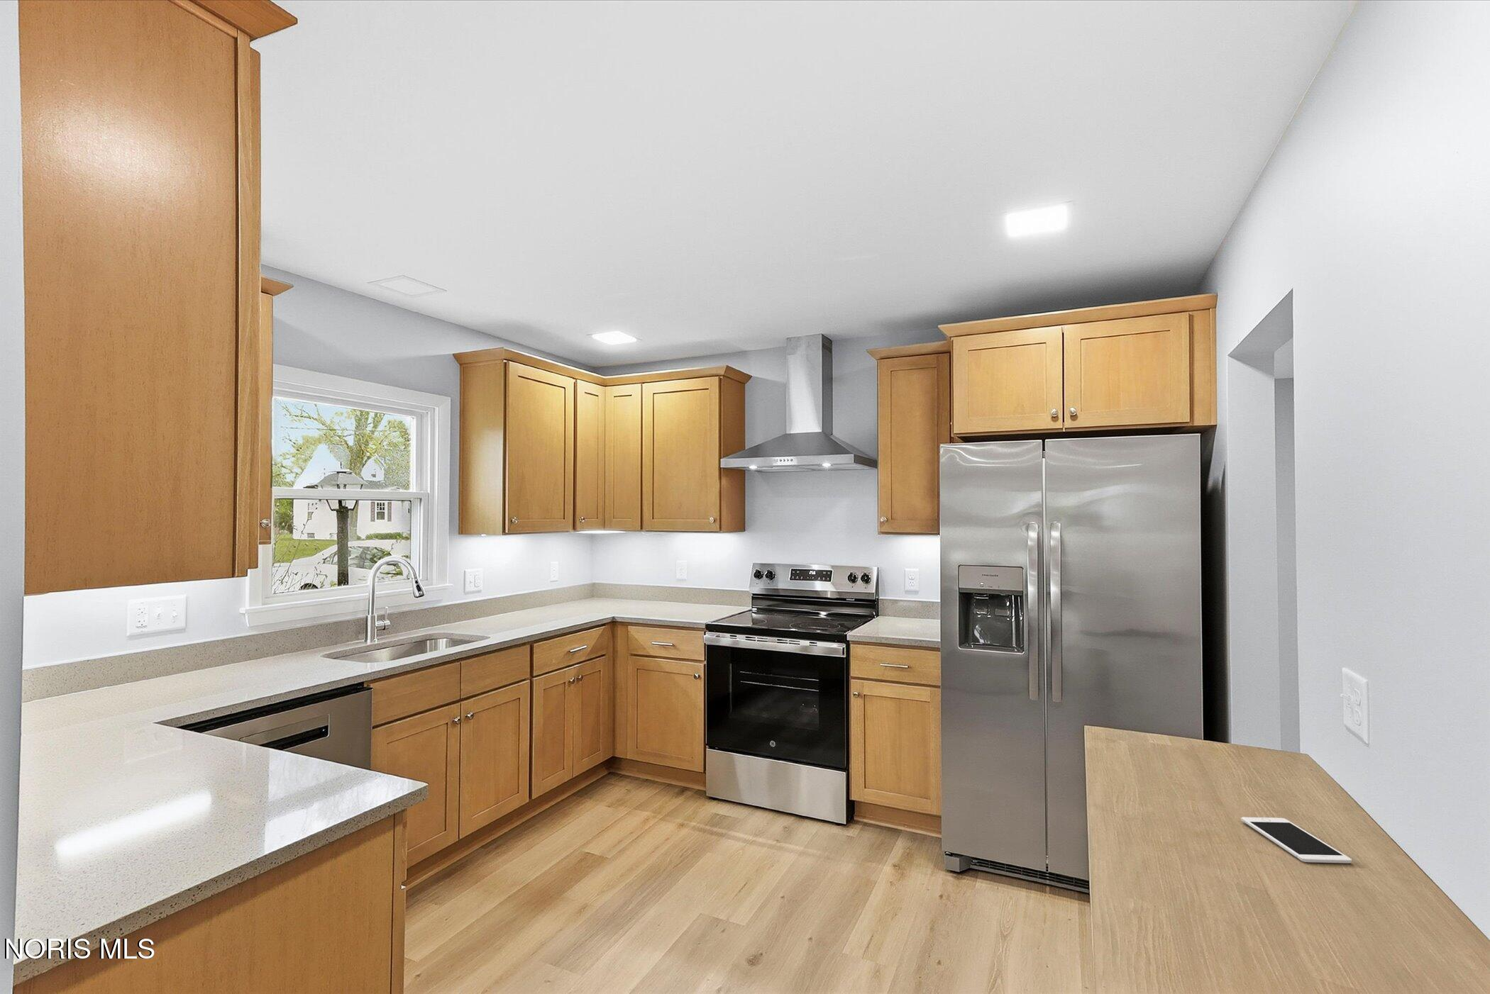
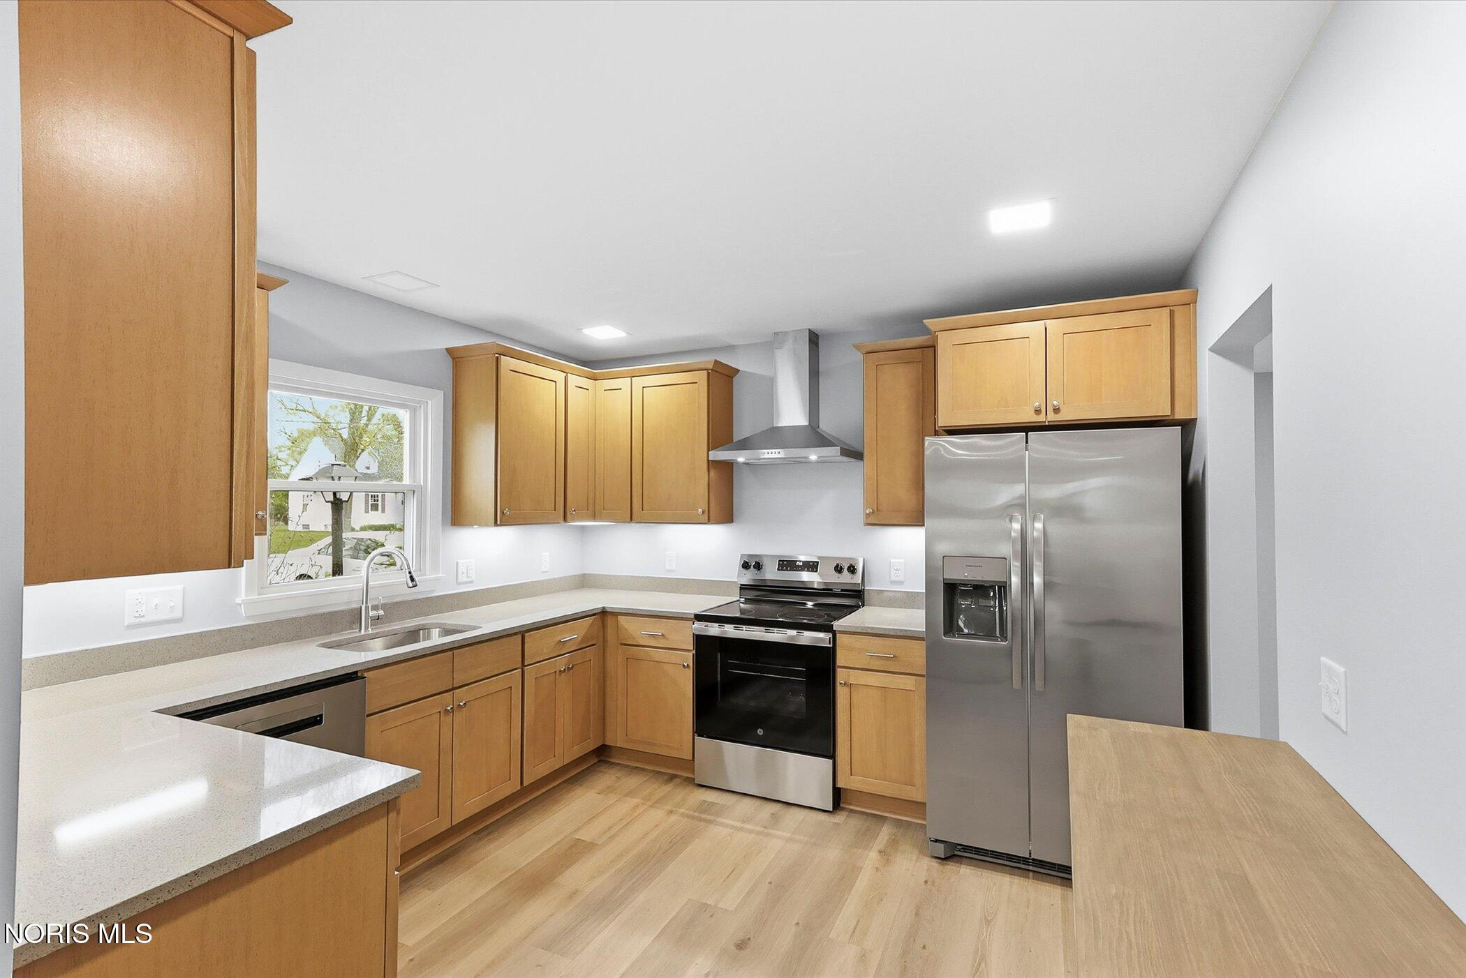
- cell phone (1292, 839)
